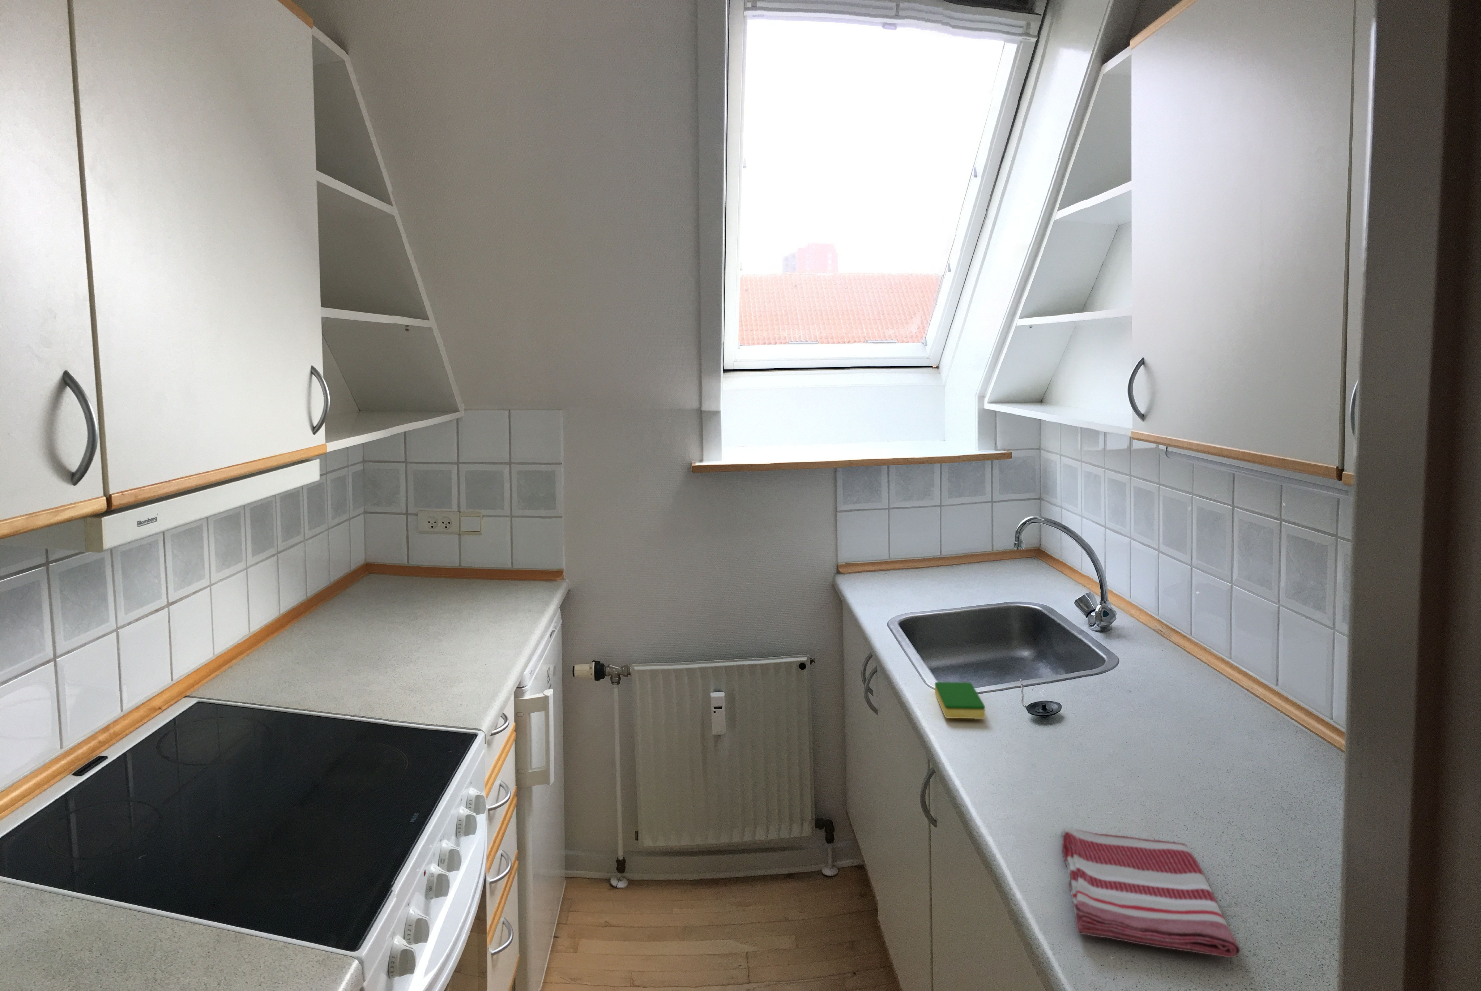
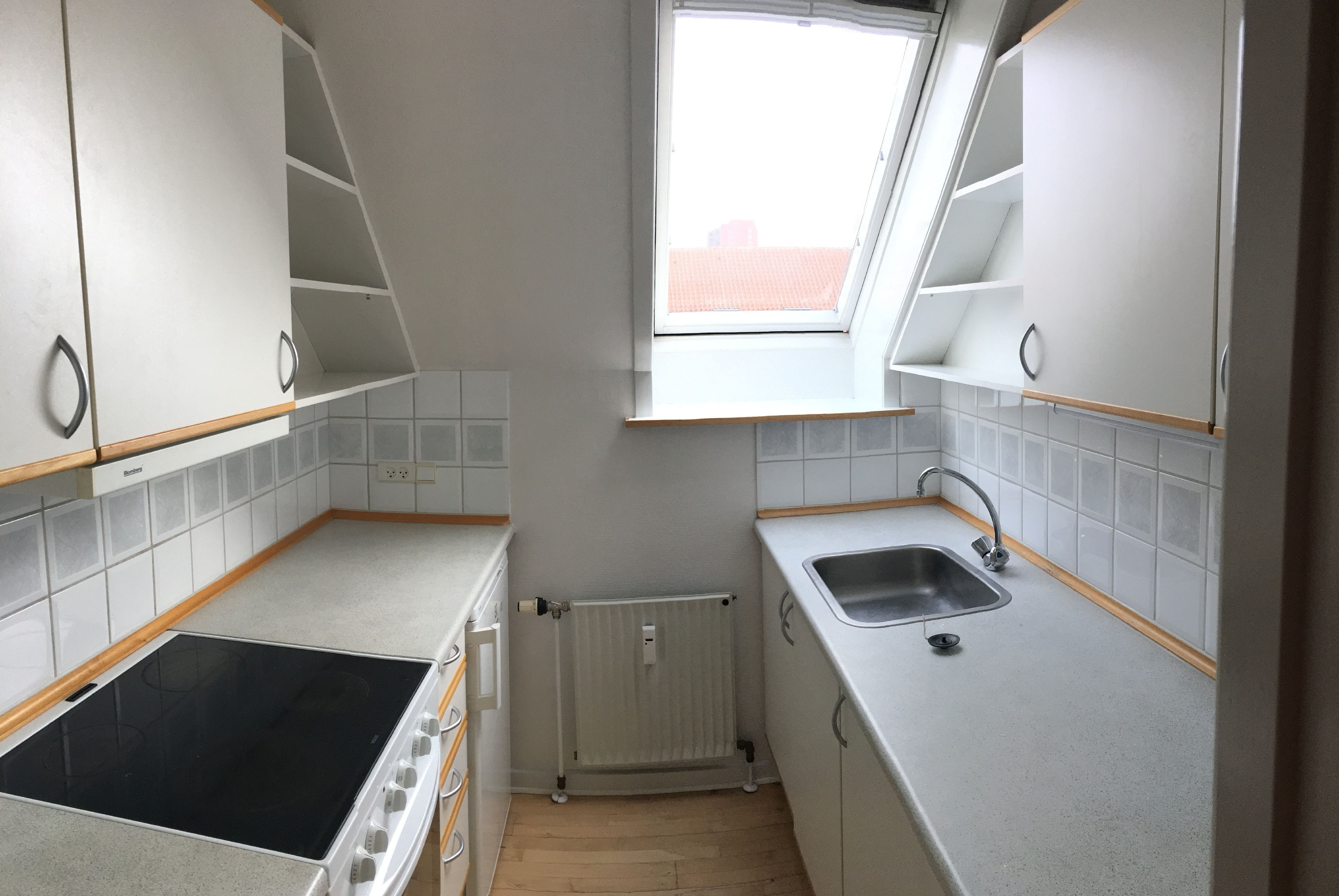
- dish sponge (959, 699)
- dish towel (1138, 882)
